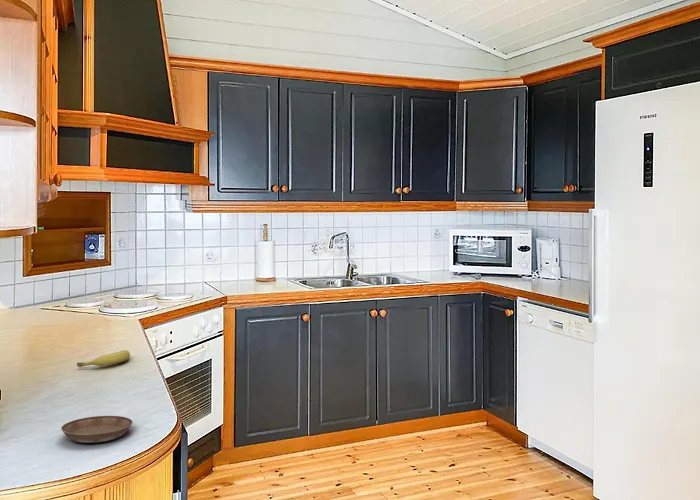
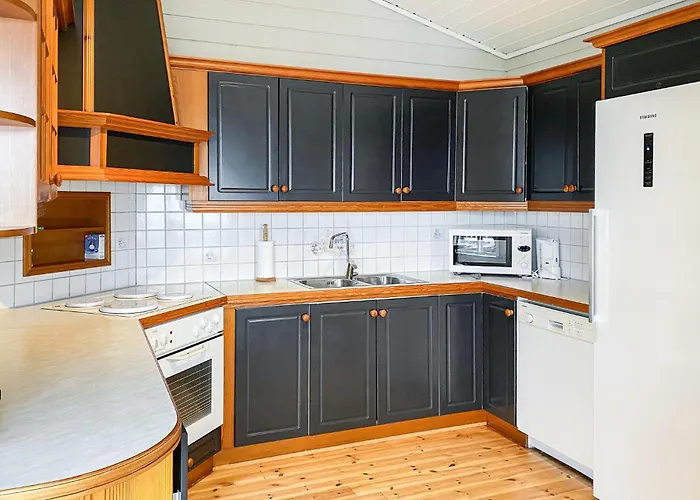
- fruit (109, 357)
- saucer (97, 430)
